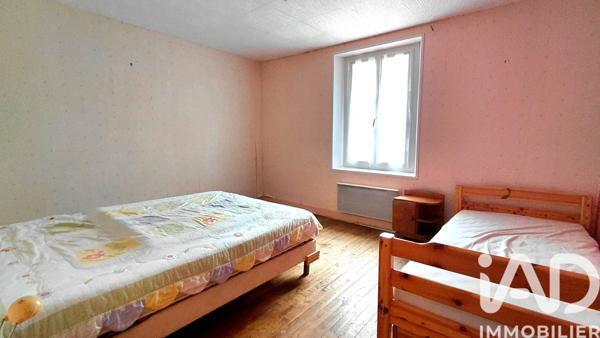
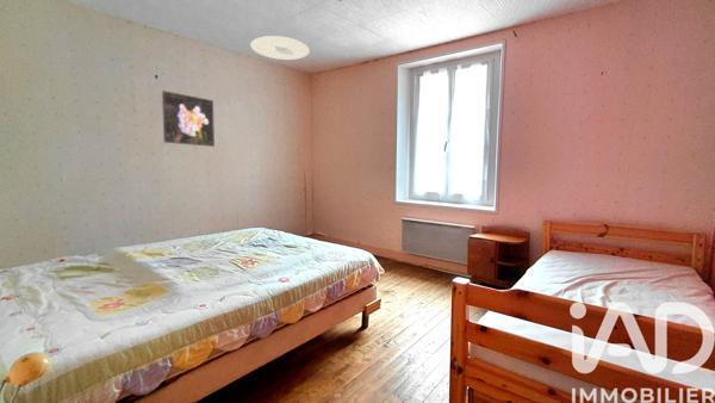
+ ceiling light (280, 45)
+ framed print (189, 119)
